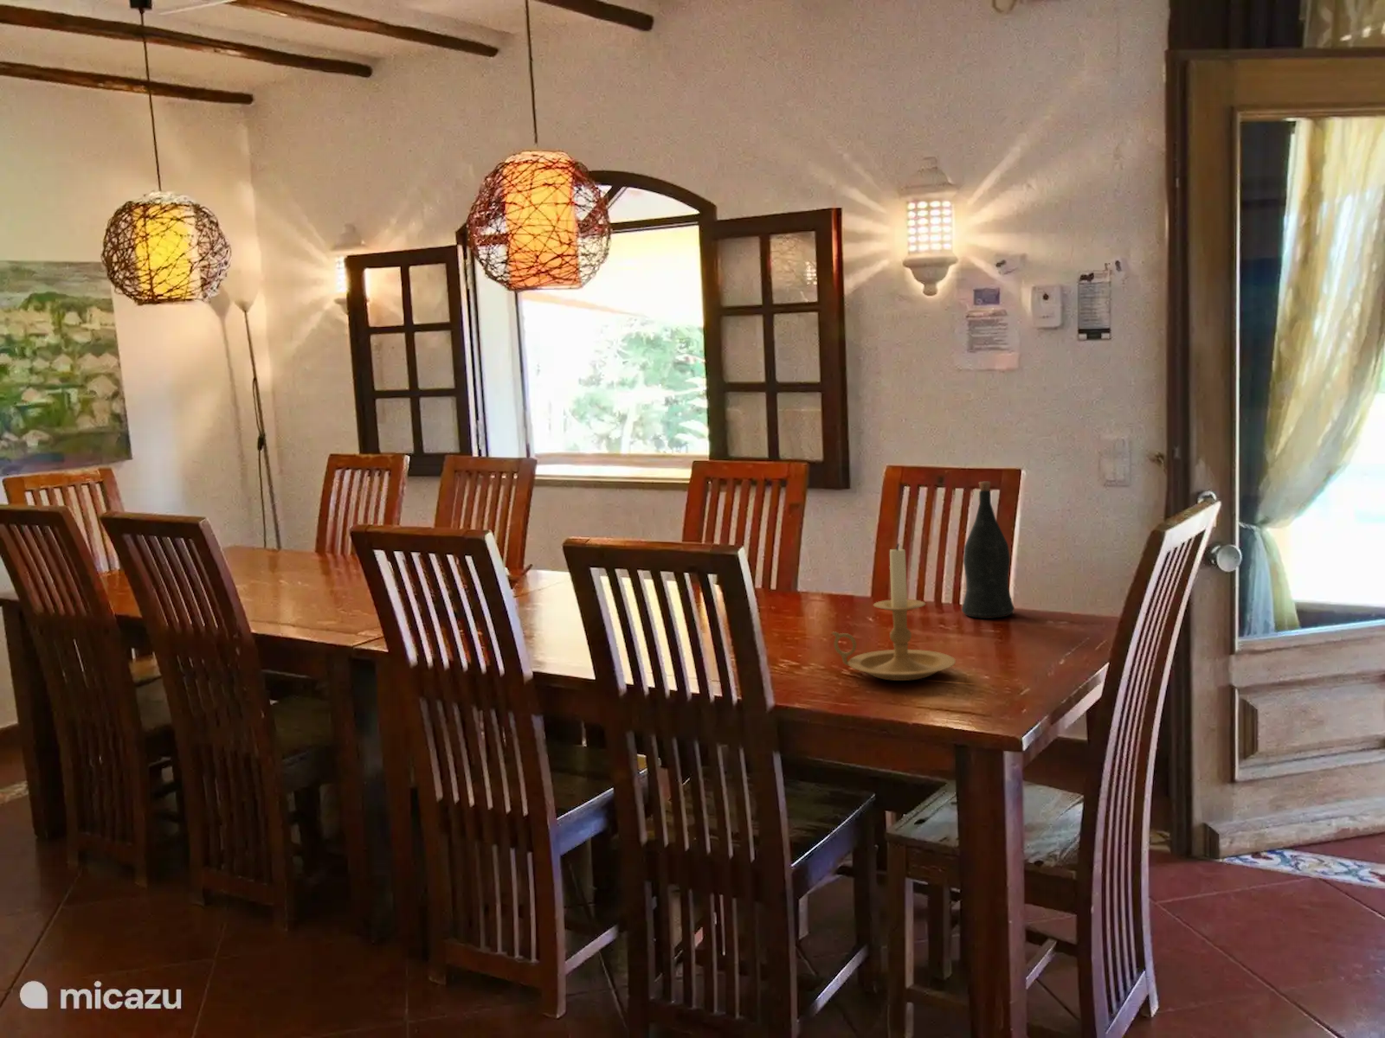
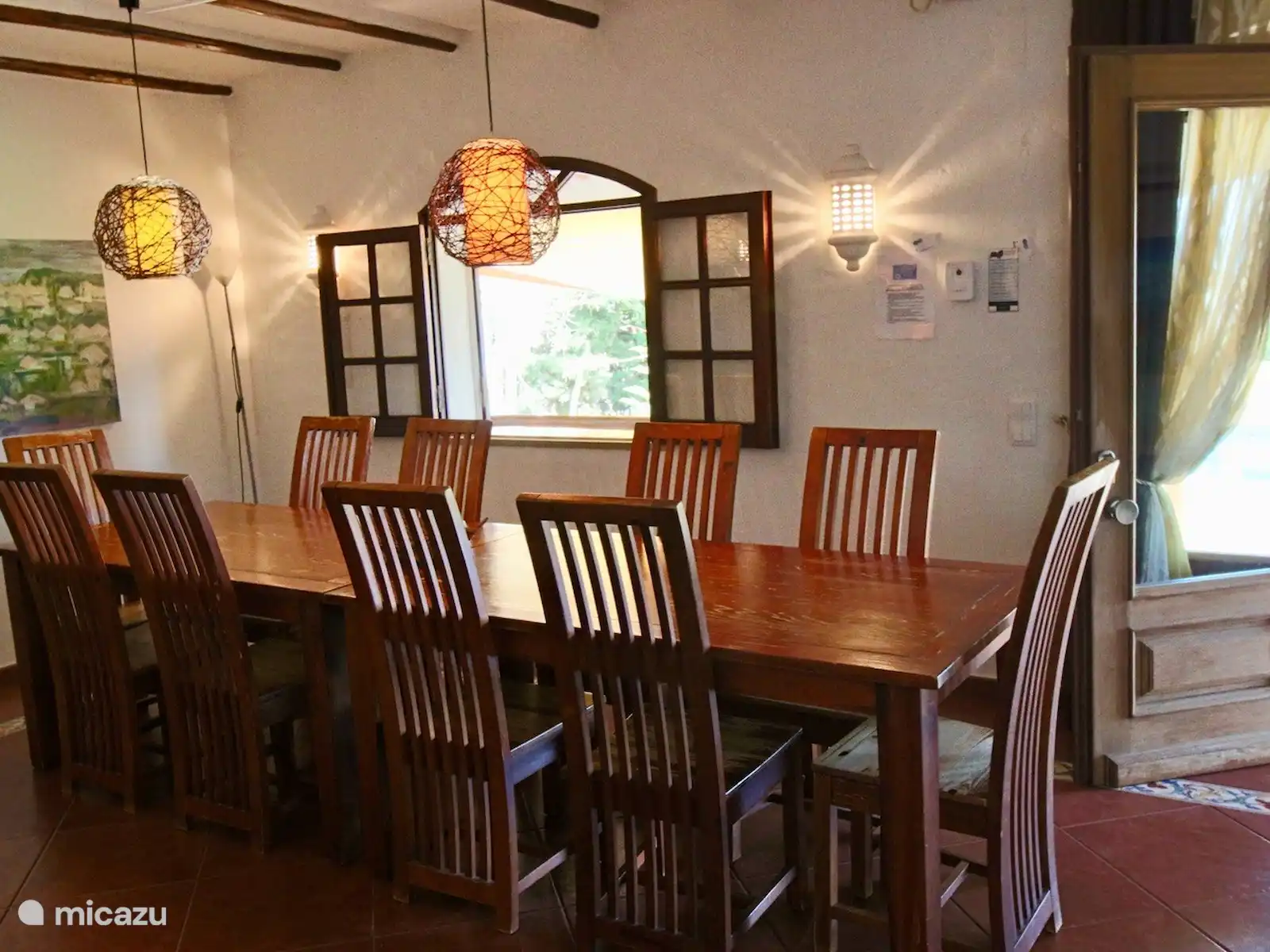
- wine bottle (986, 547)
- candle holder (899, 609)
